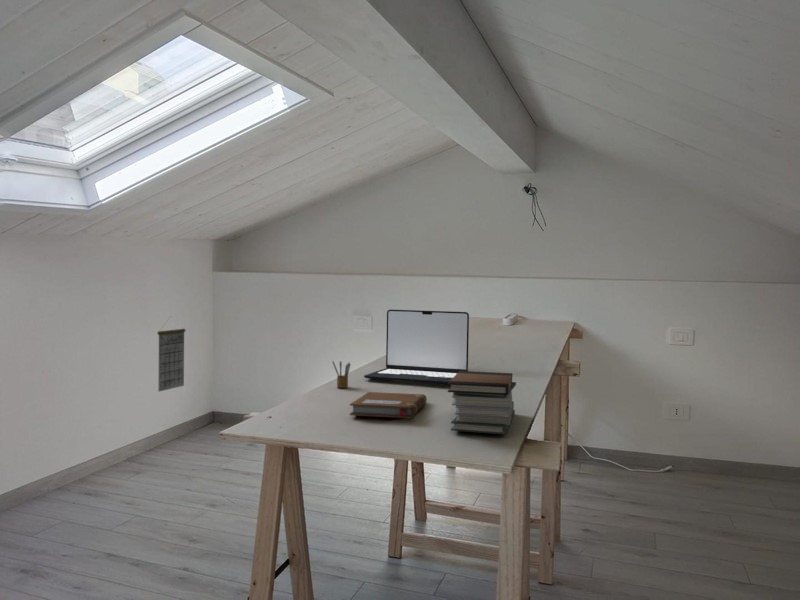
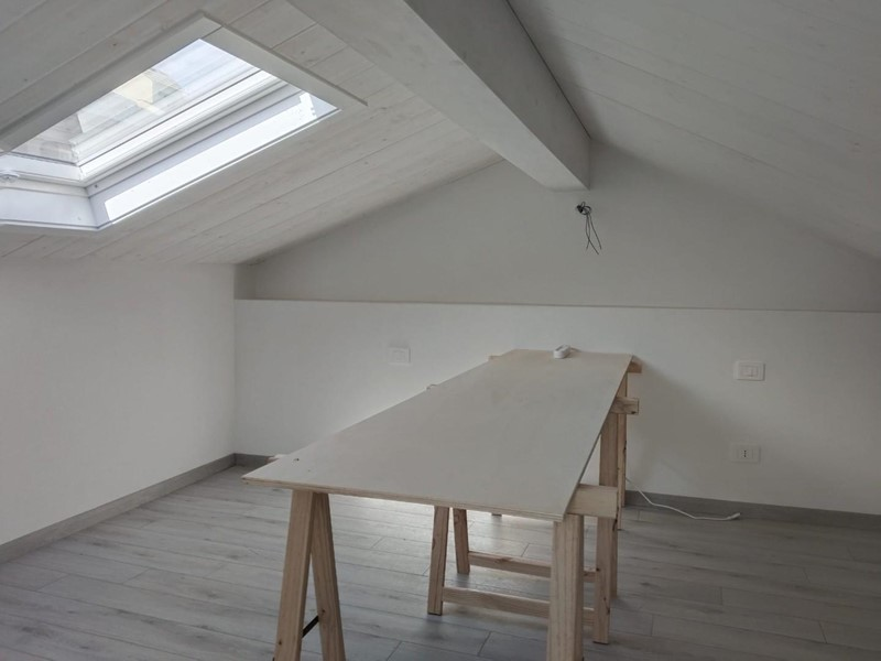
- pencil box (340, 373)
- laptop (417, 344)
- book stack (482, 400)
- calendar (171, 352)
- notebook (389, 404)
